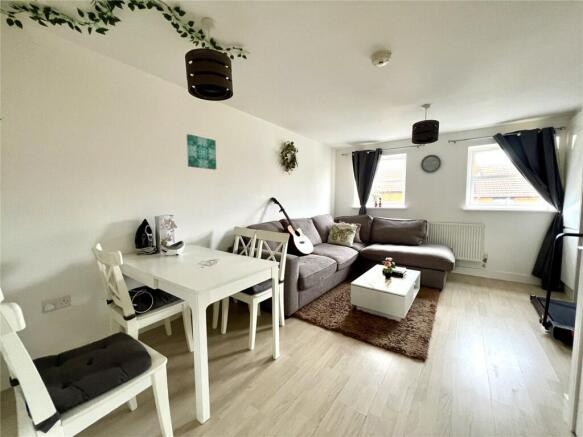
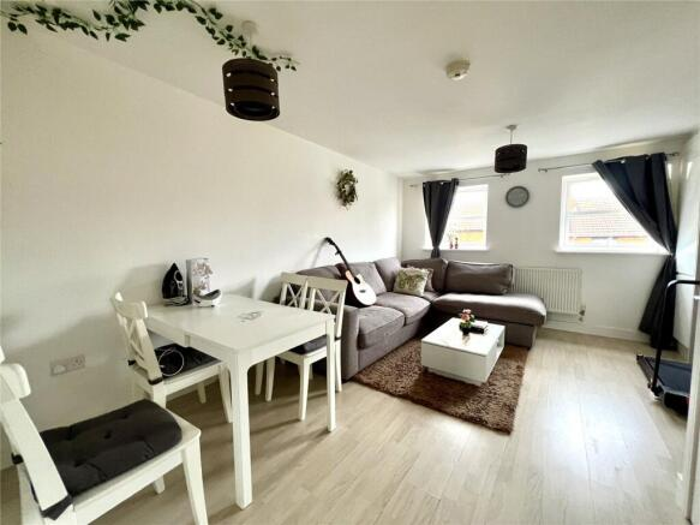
- wall art (202, 152)
